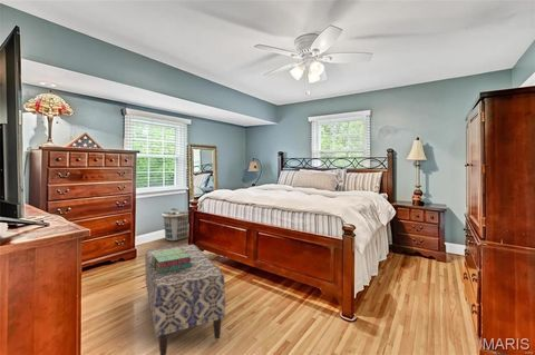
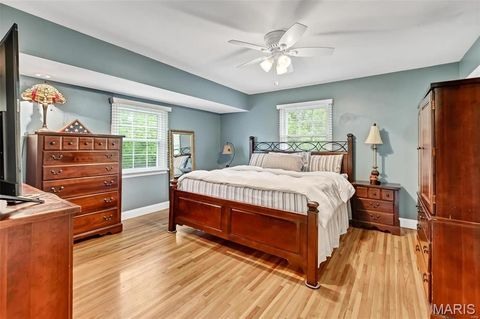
- bench (179, 287)
- clothes hamper (177, 223)
- stack of books (169, 259)
